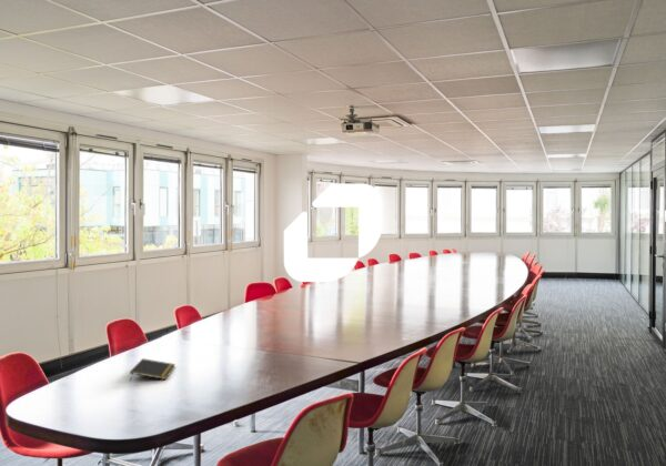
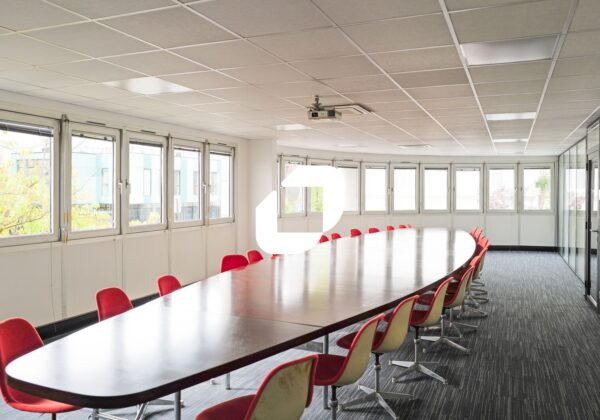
- notepad (153, 368)
